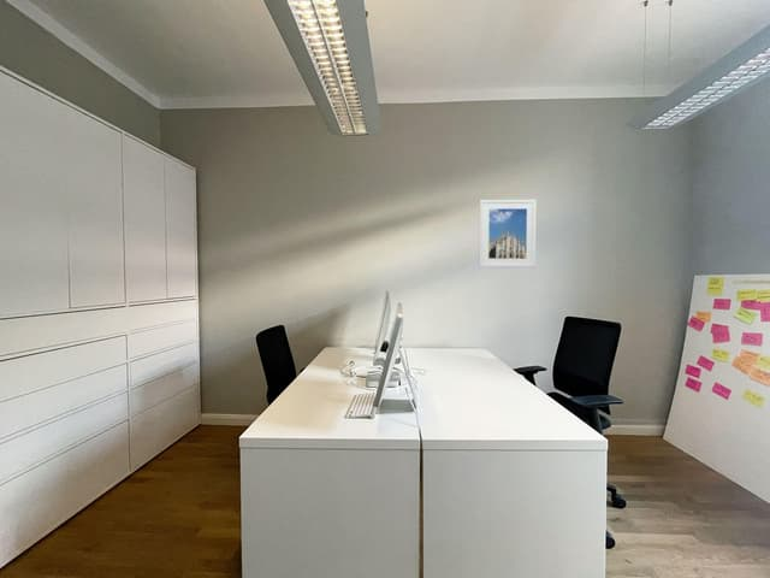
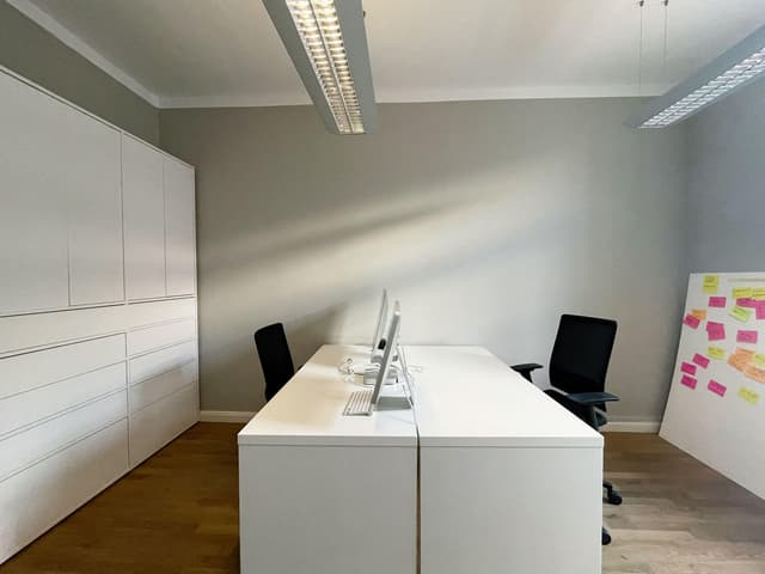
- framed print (507, 234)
